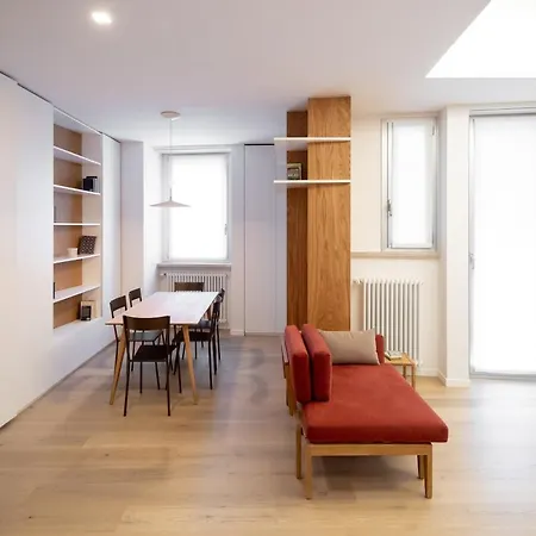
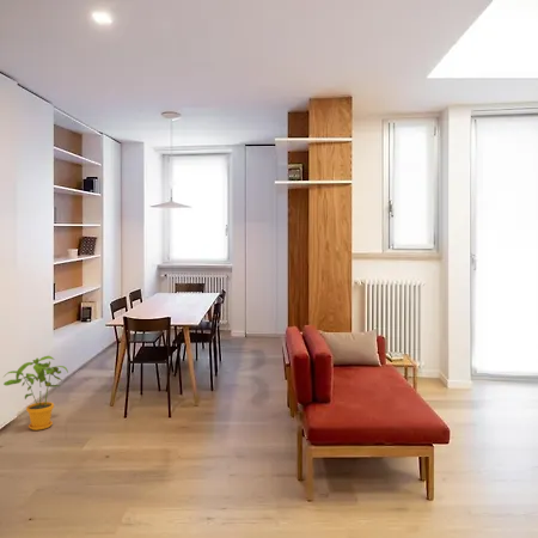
+ house plant (31, 390)
